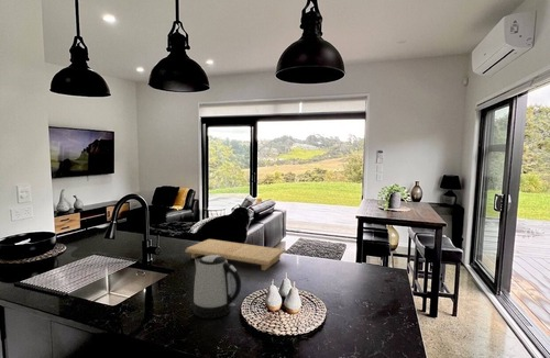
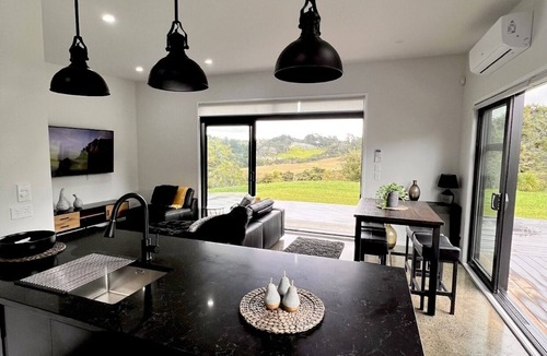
- kettle (217, 283)
- cutting board (235, 254)
